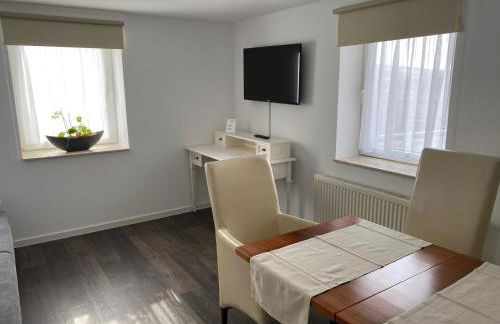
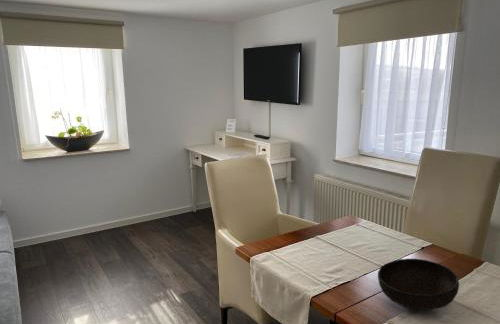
+ bowl (416, 286)
